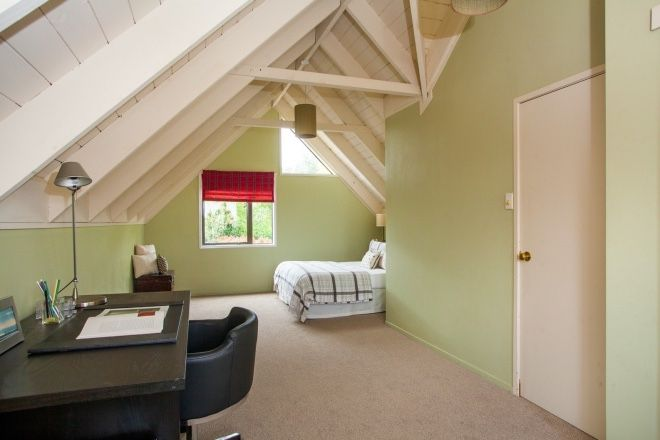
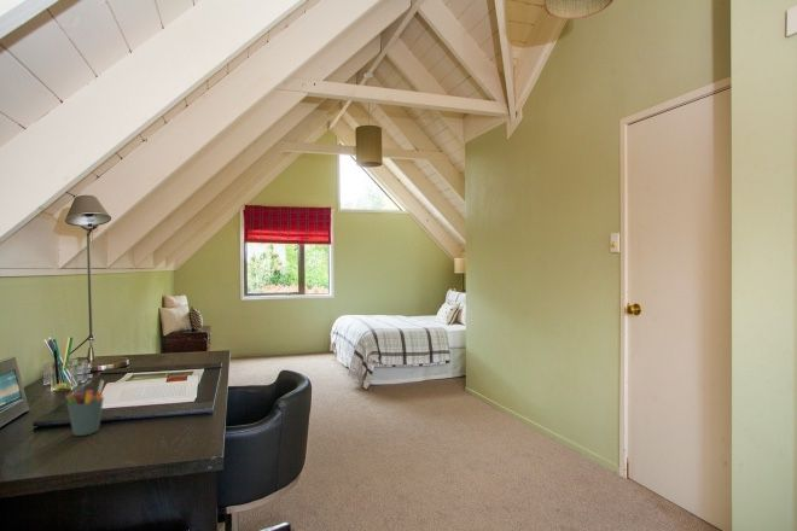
+ pen holder (86, 407)
